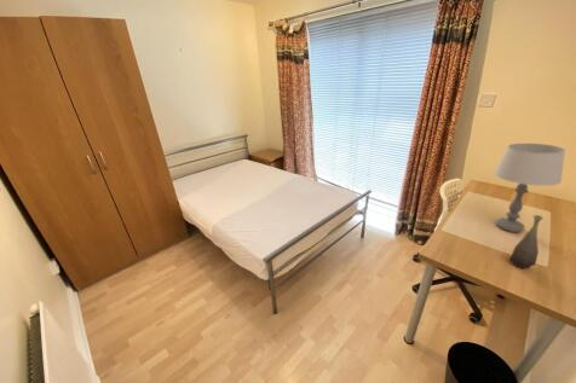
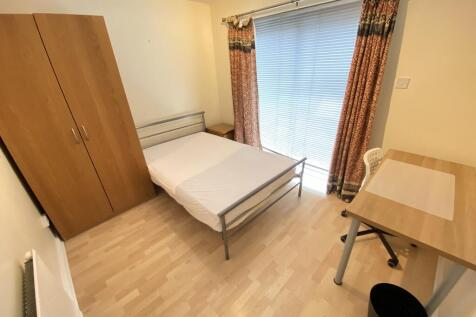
- table lamp (520, 190)
- bottle (529, 242)
